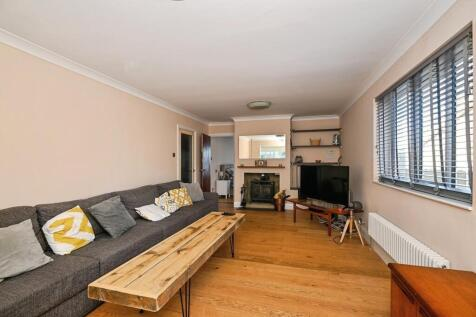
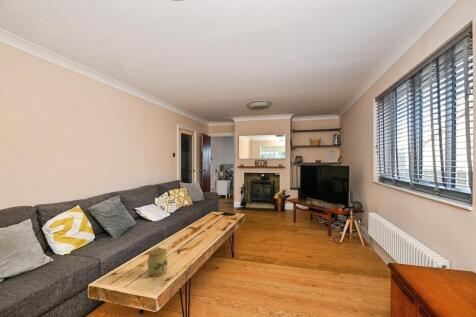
+ jar (157, 259)
